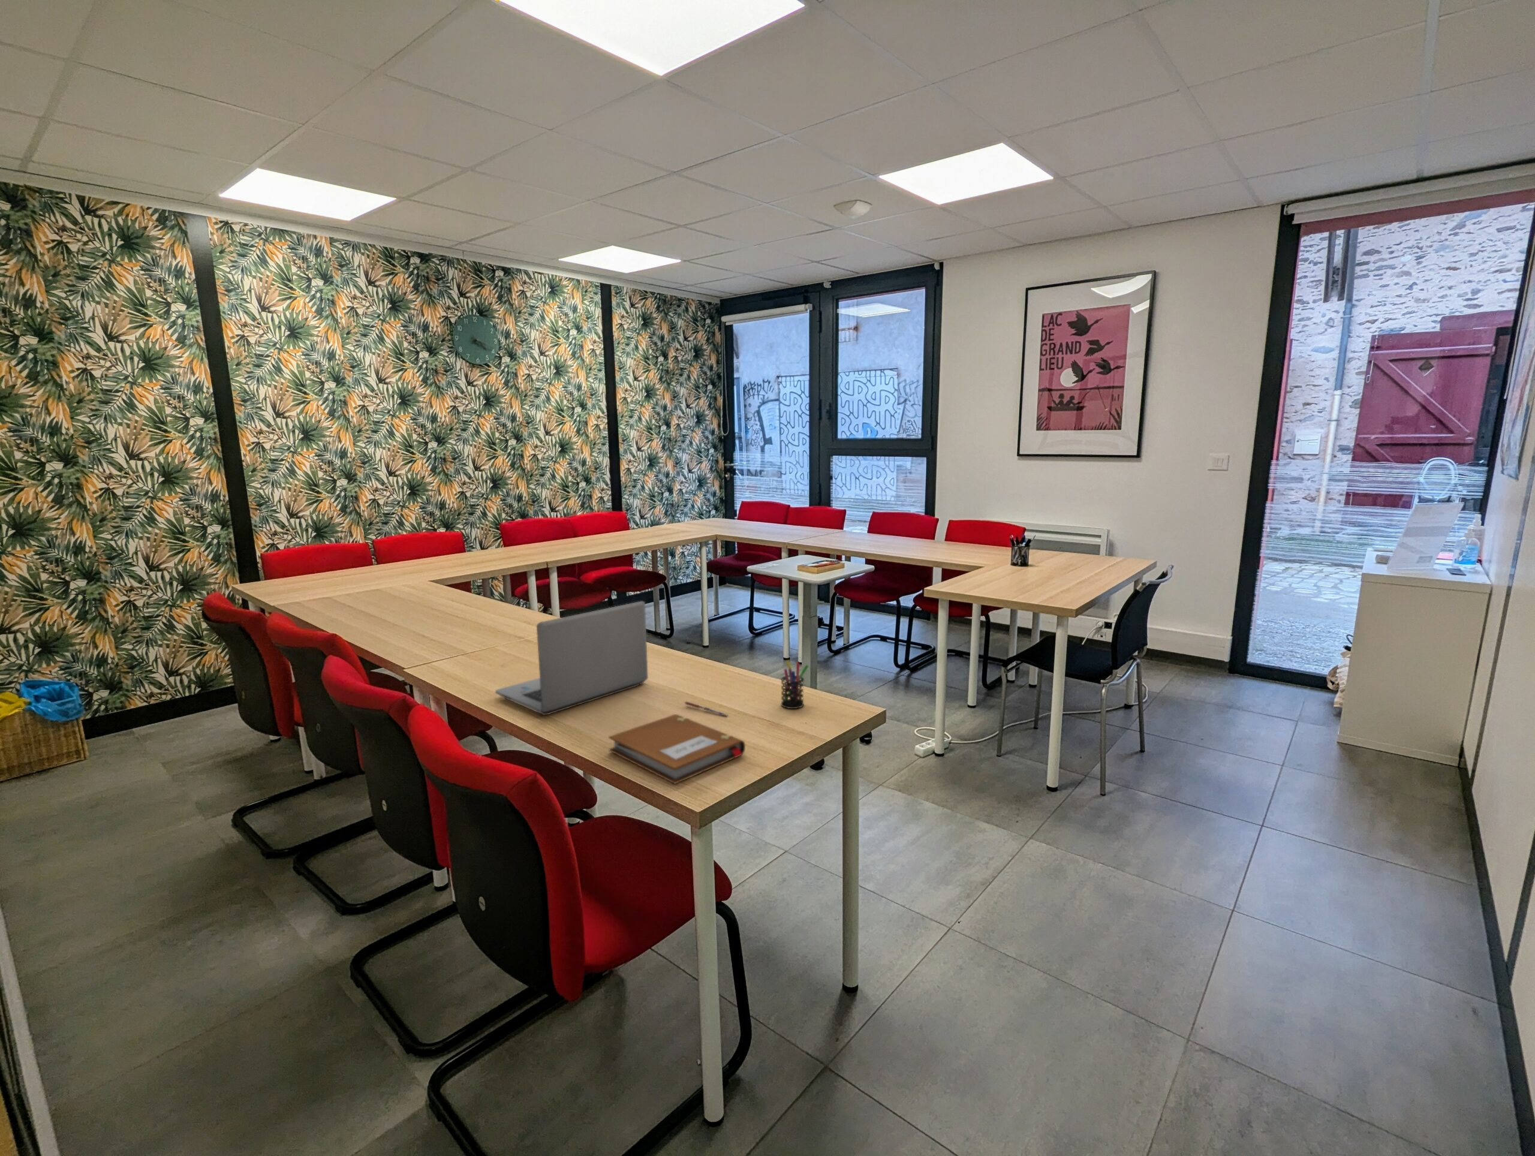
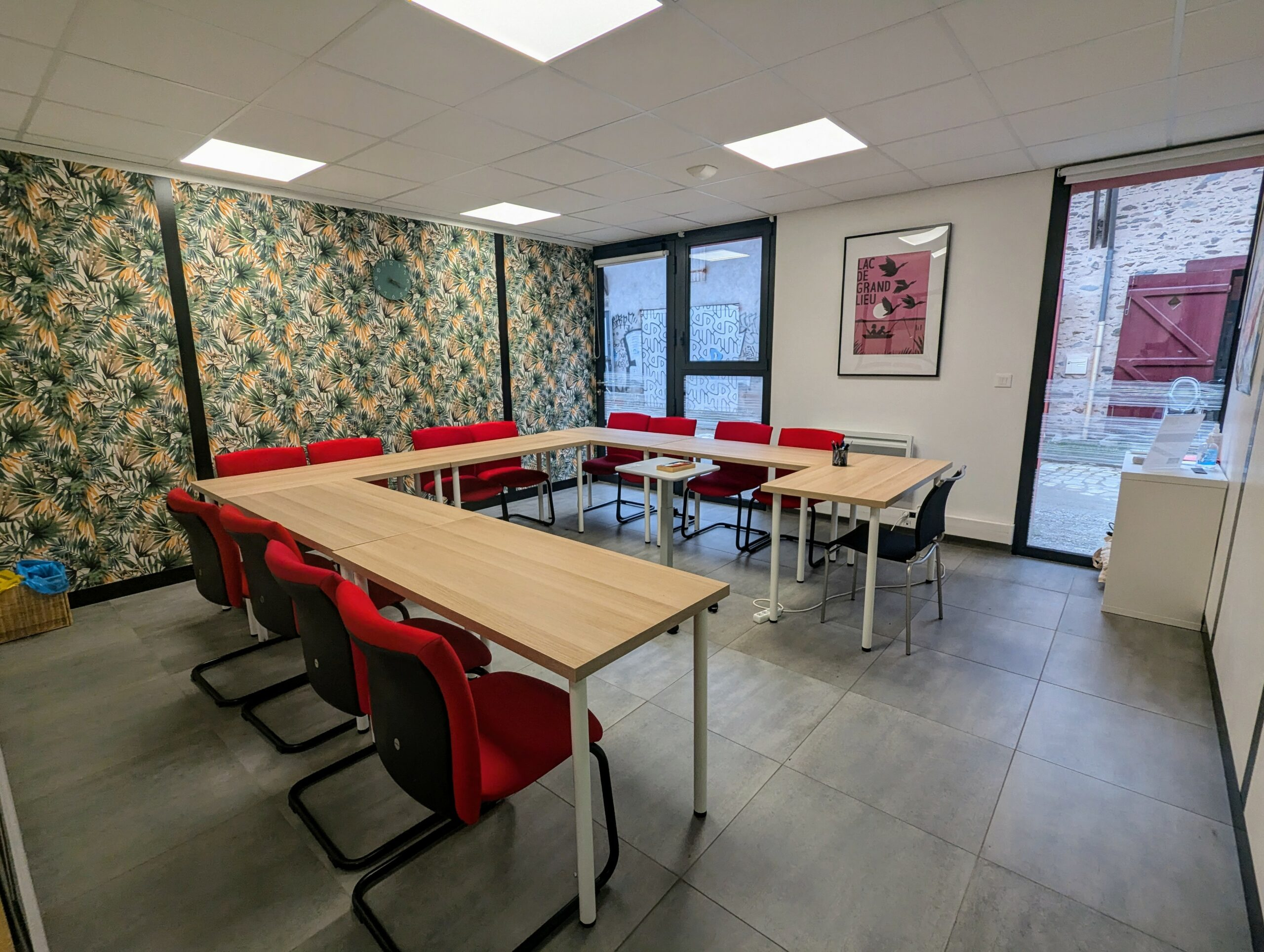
- pen (706, 708)
- pen holder (795, 682)
- laptop (571, 648)
- notebook (679, 746)
